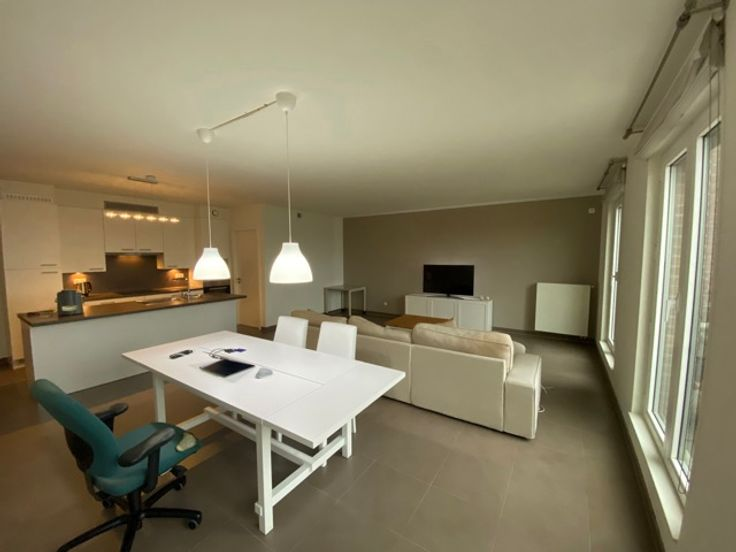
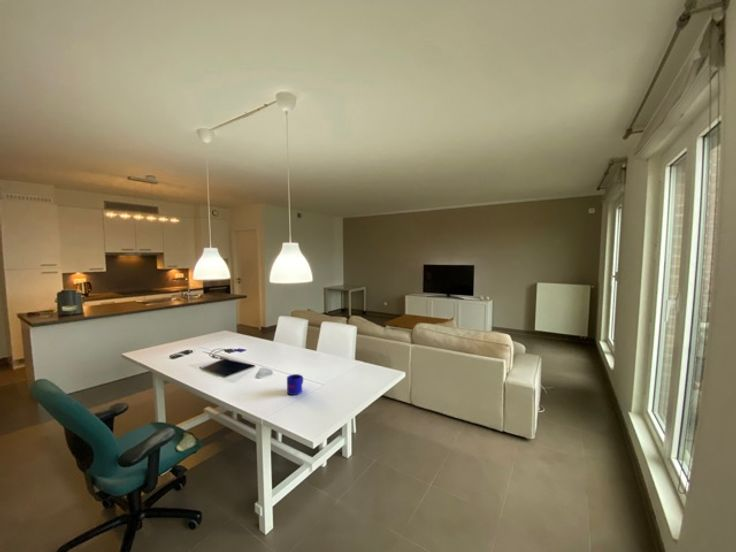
+ mug (296, 383)
